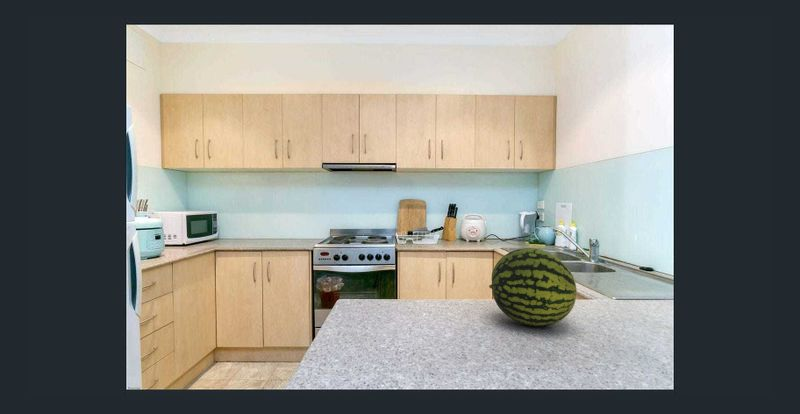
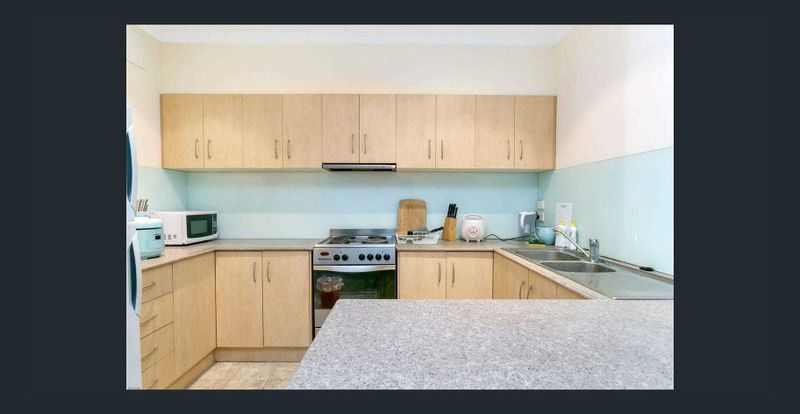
- fruit (530, 285)
